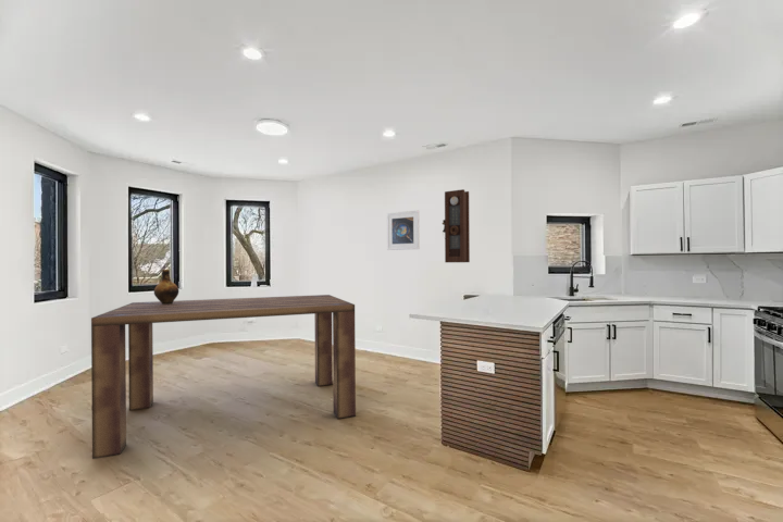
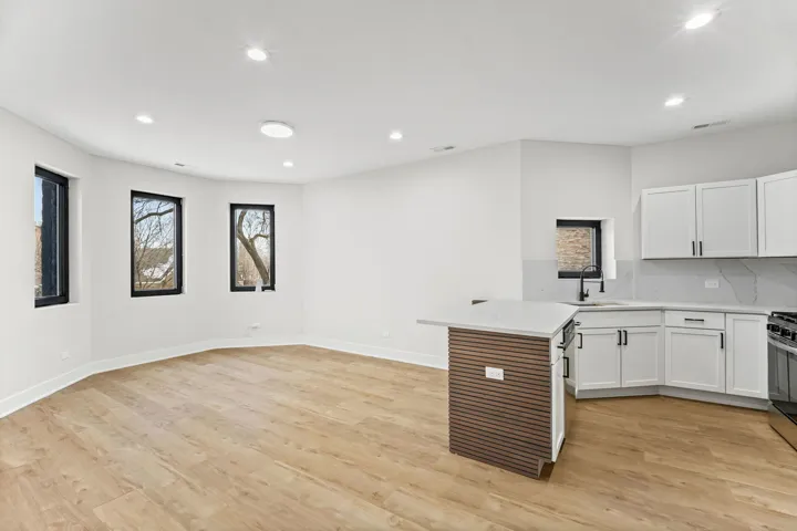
- ceramic jug (166, 286)
- dining table (237, 318)
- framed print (402, 231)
- pendulum clock (453, 226)
